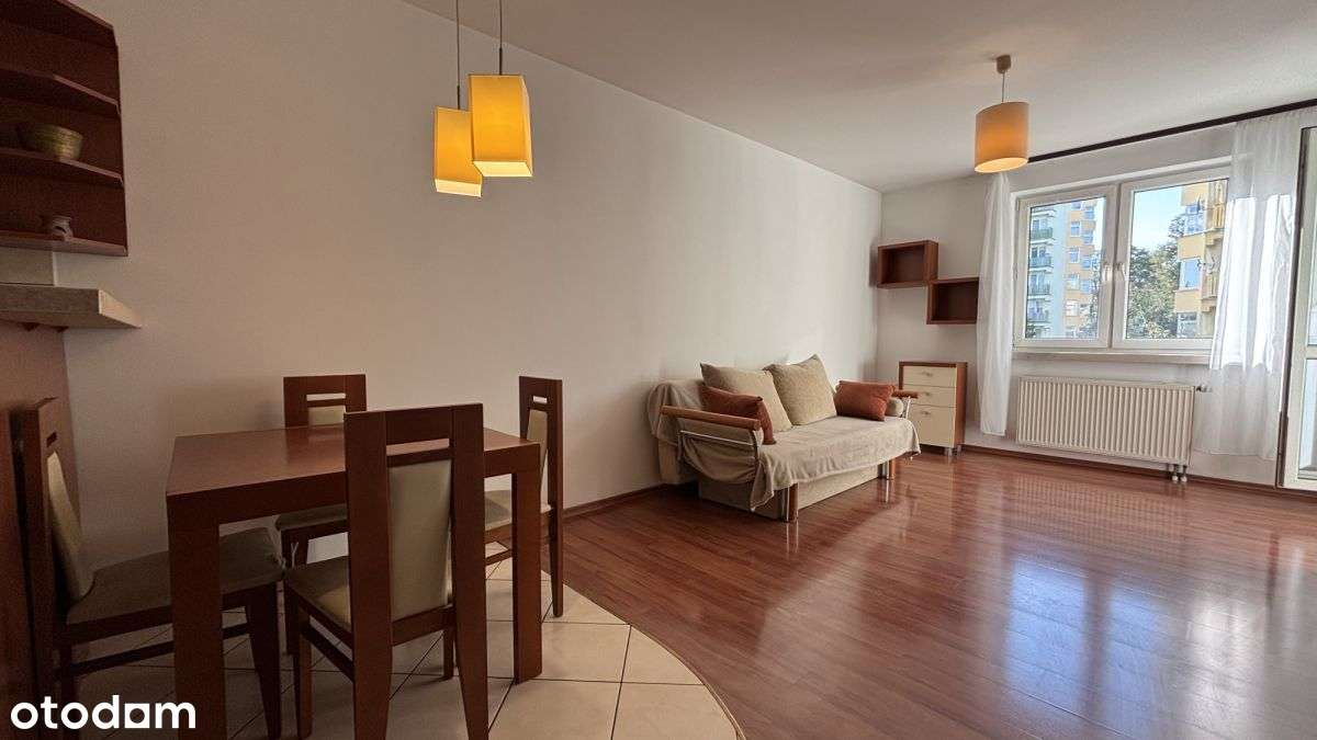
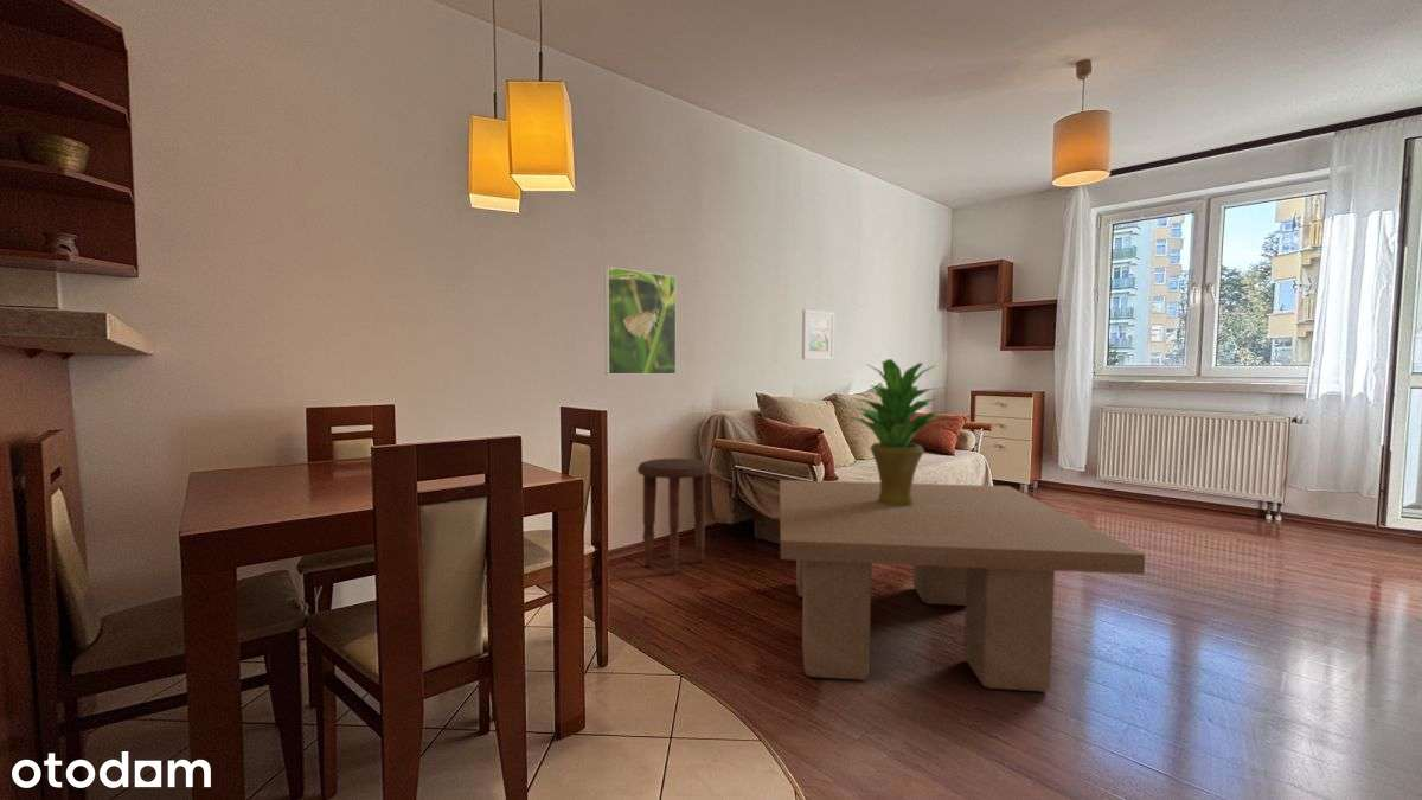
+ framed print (818, 335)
+ side table (673, 513)
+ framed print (641, 322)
+ potted plant (898, 430)
+ coffee table (915, 568)
